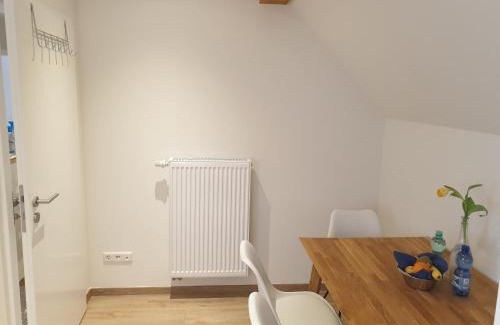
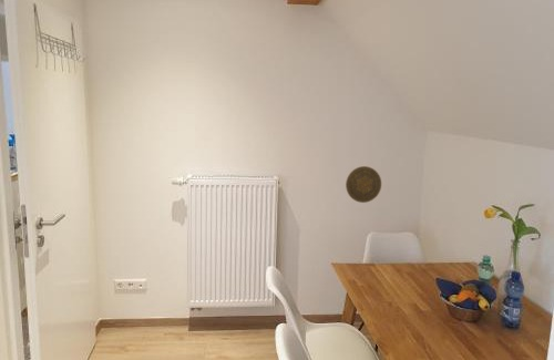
+ decorative plate (363, 184)
